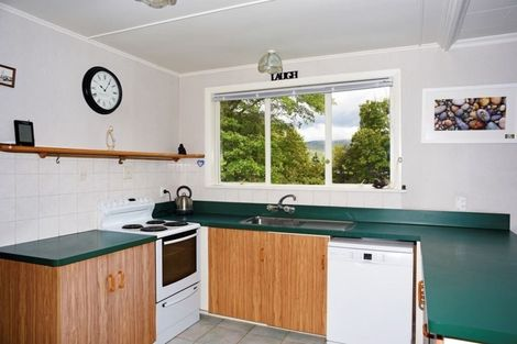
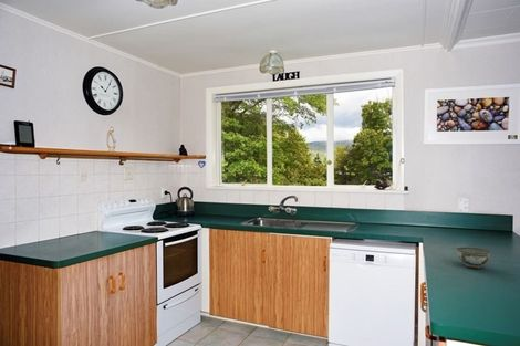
+ bowl (472, 258)
